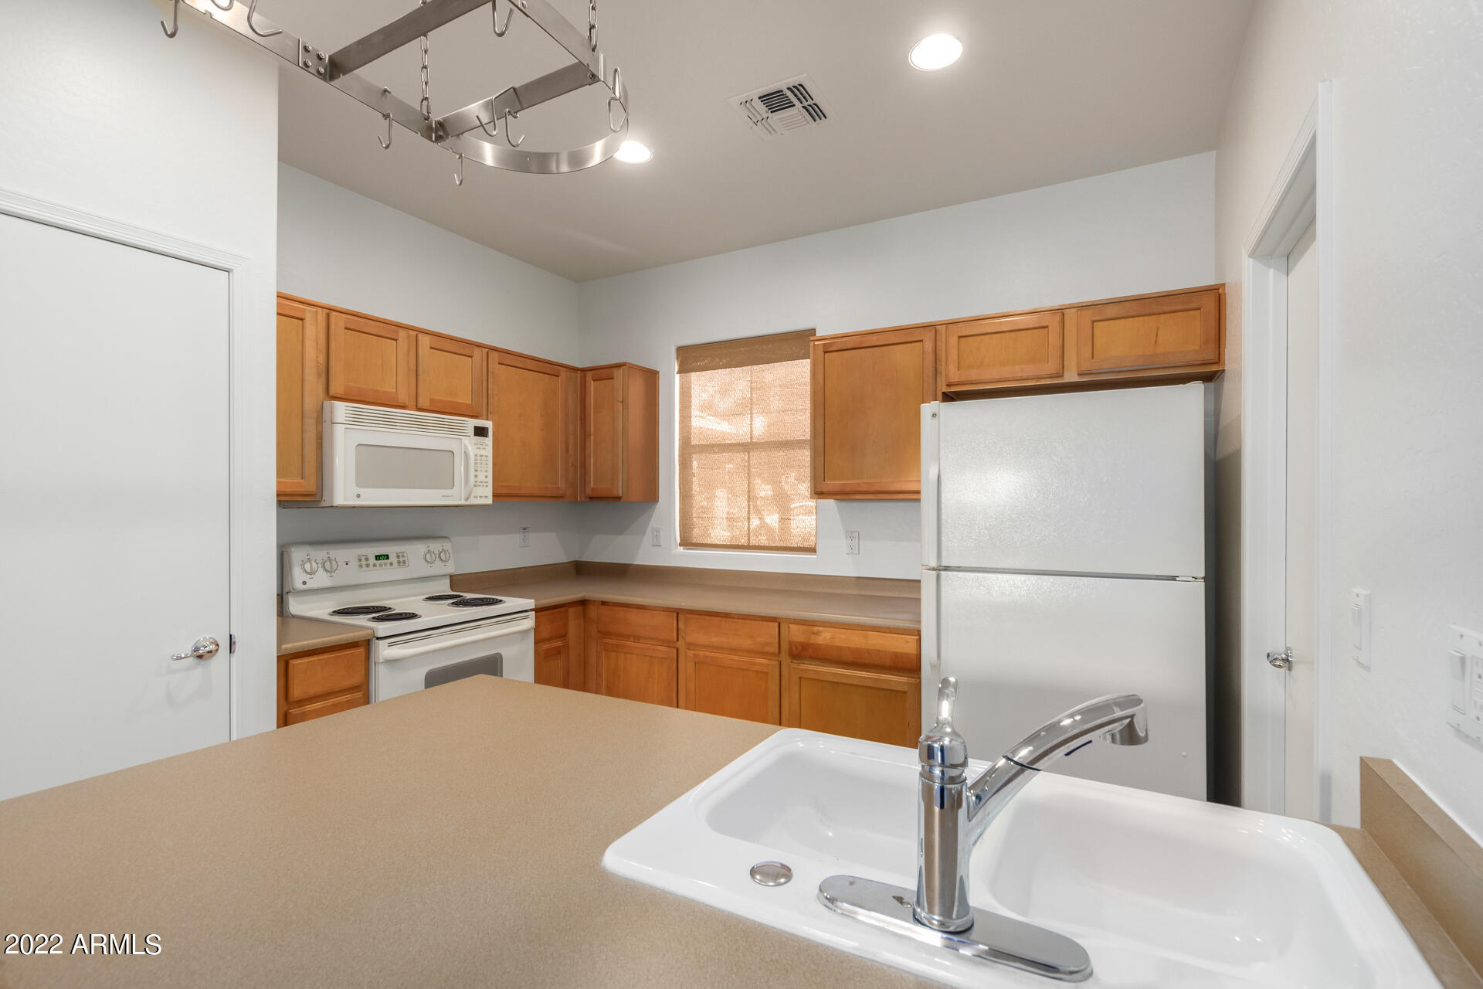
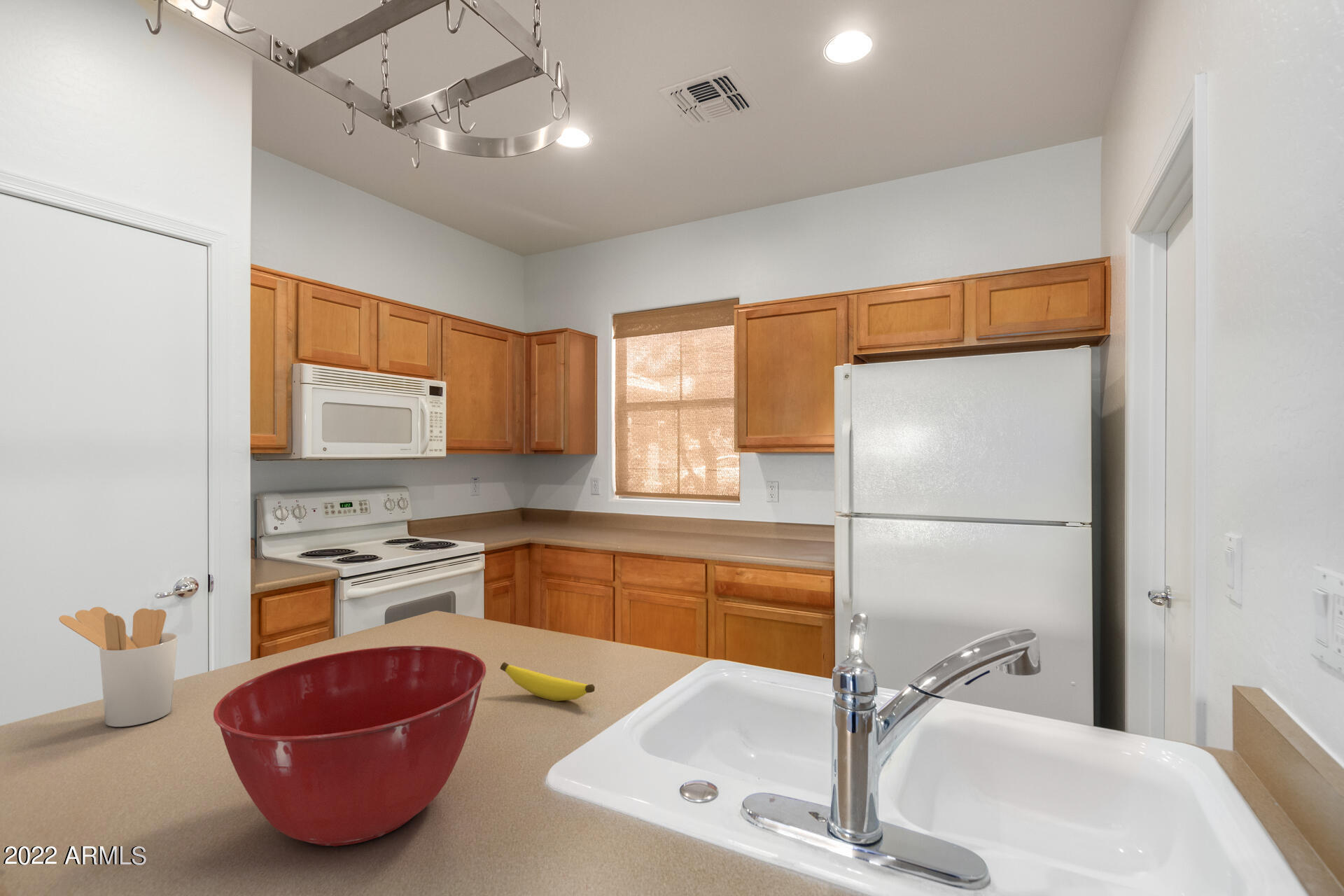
+ utensil holder (121, 661)
+ mixing bowl (360, 746)
+ banana (550, 682)
